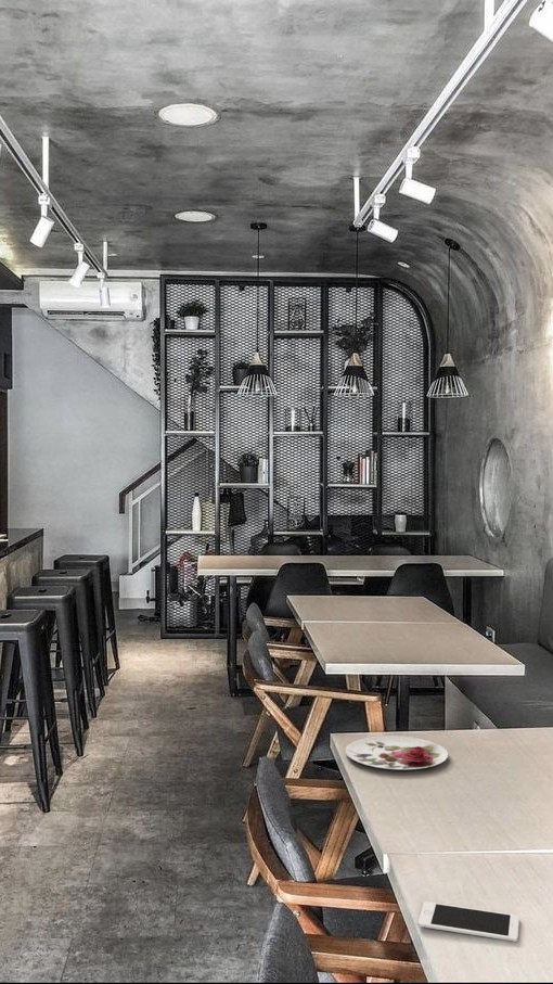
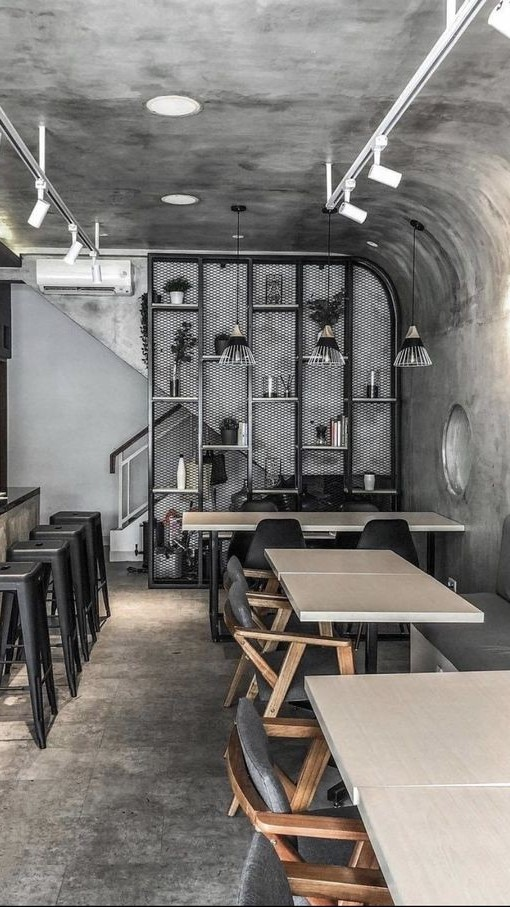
- plate (396, 751)
- cell phone (468, 920)
